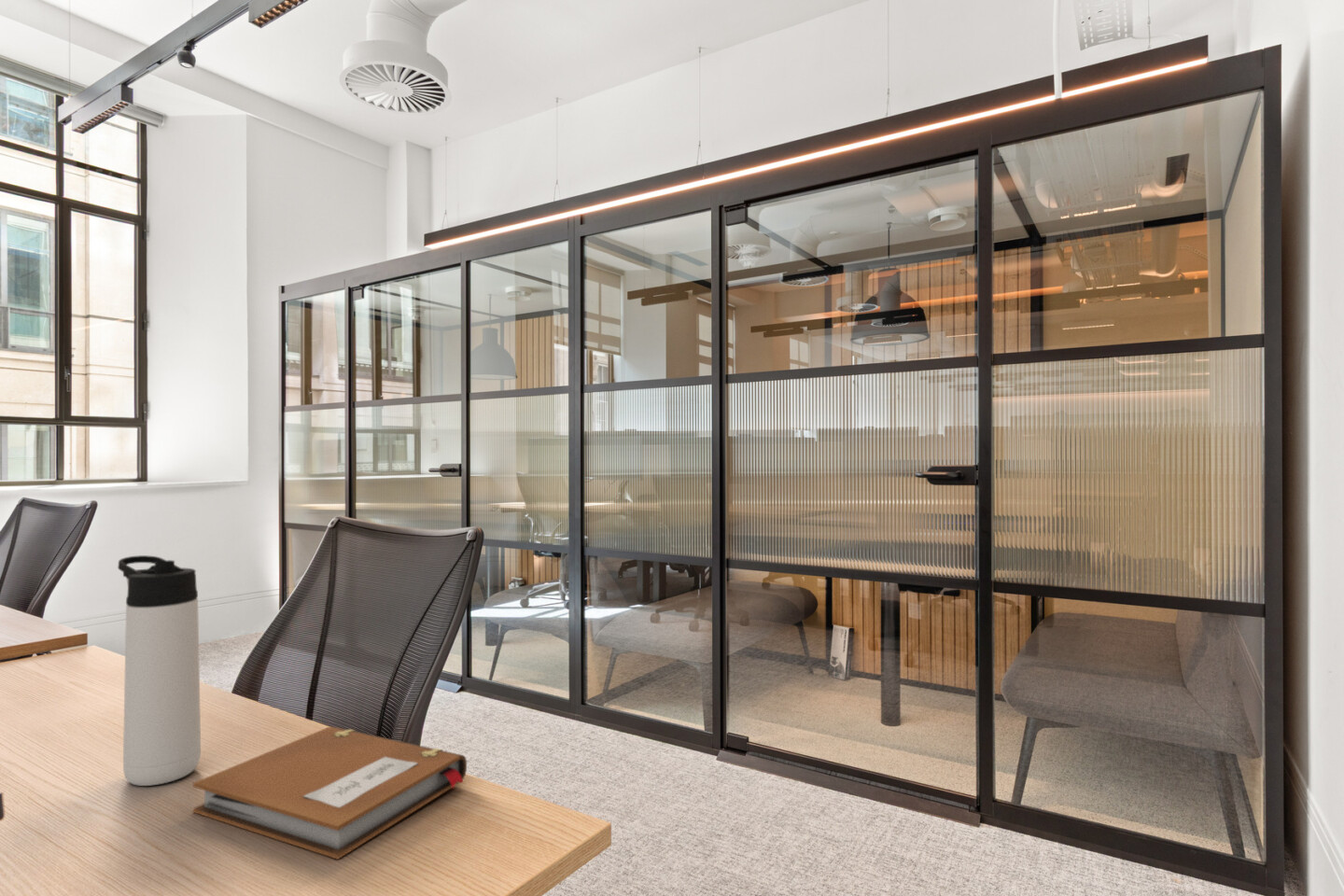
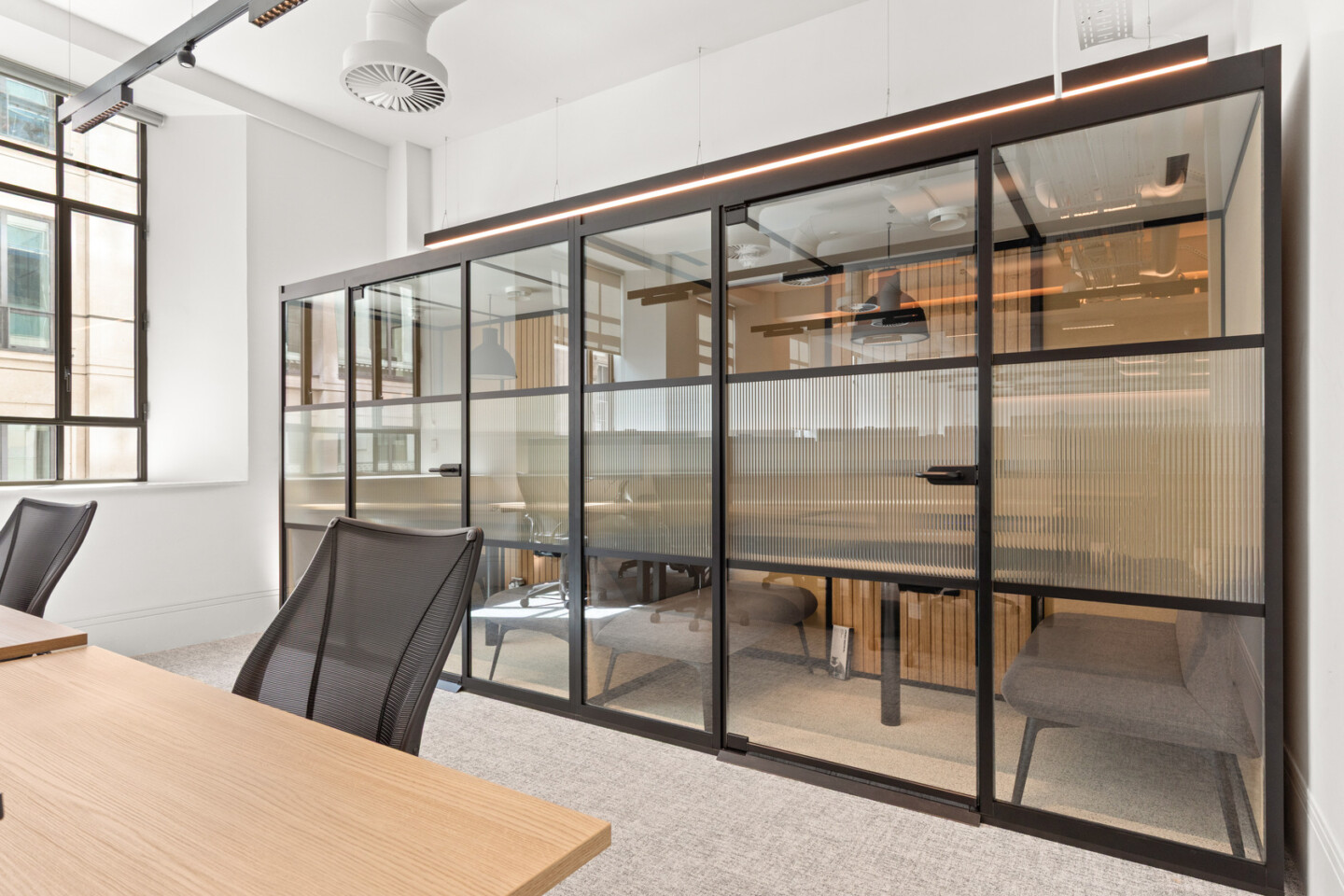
- thermos bottle (155, 665)
- notebook (341, 781)
